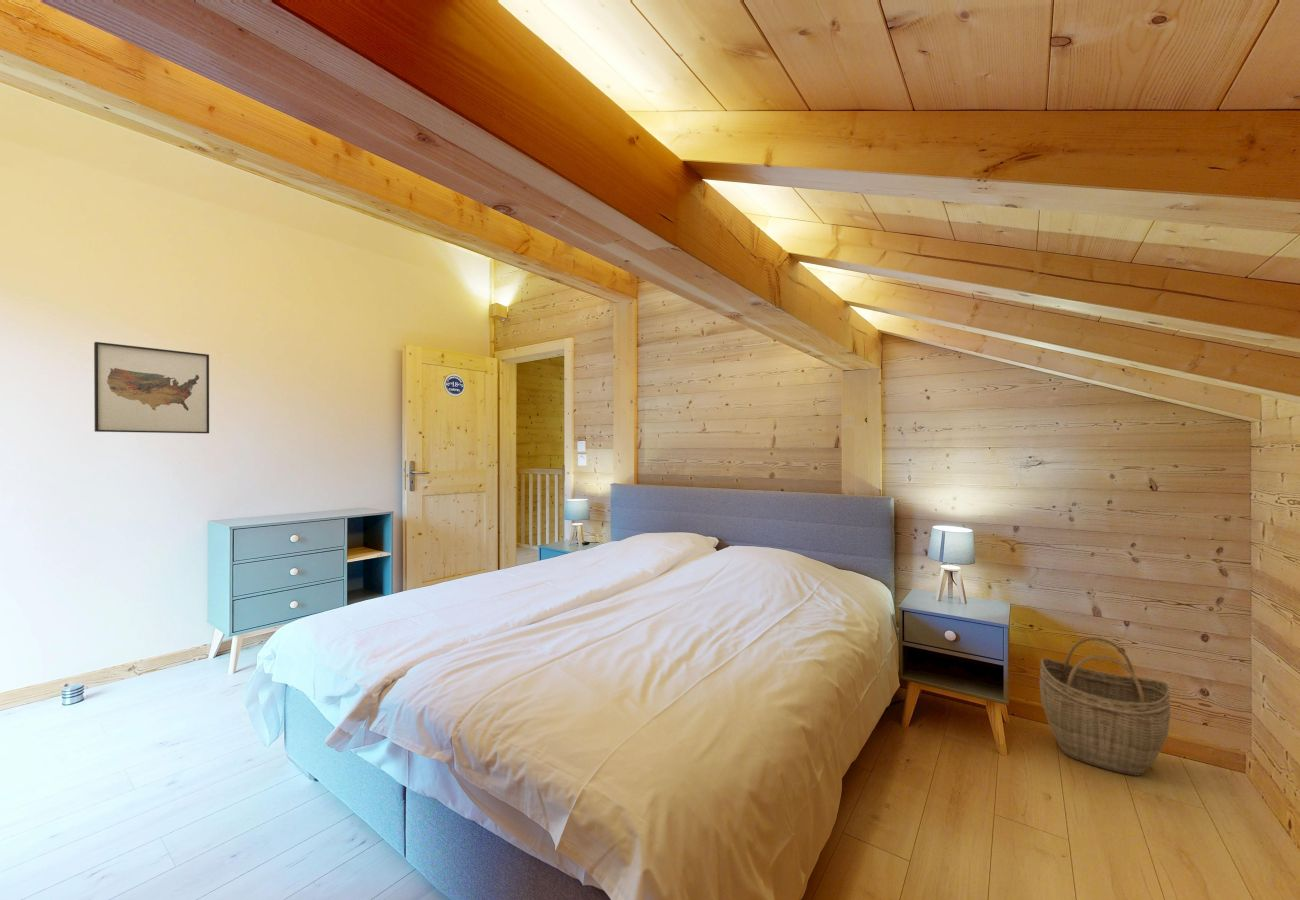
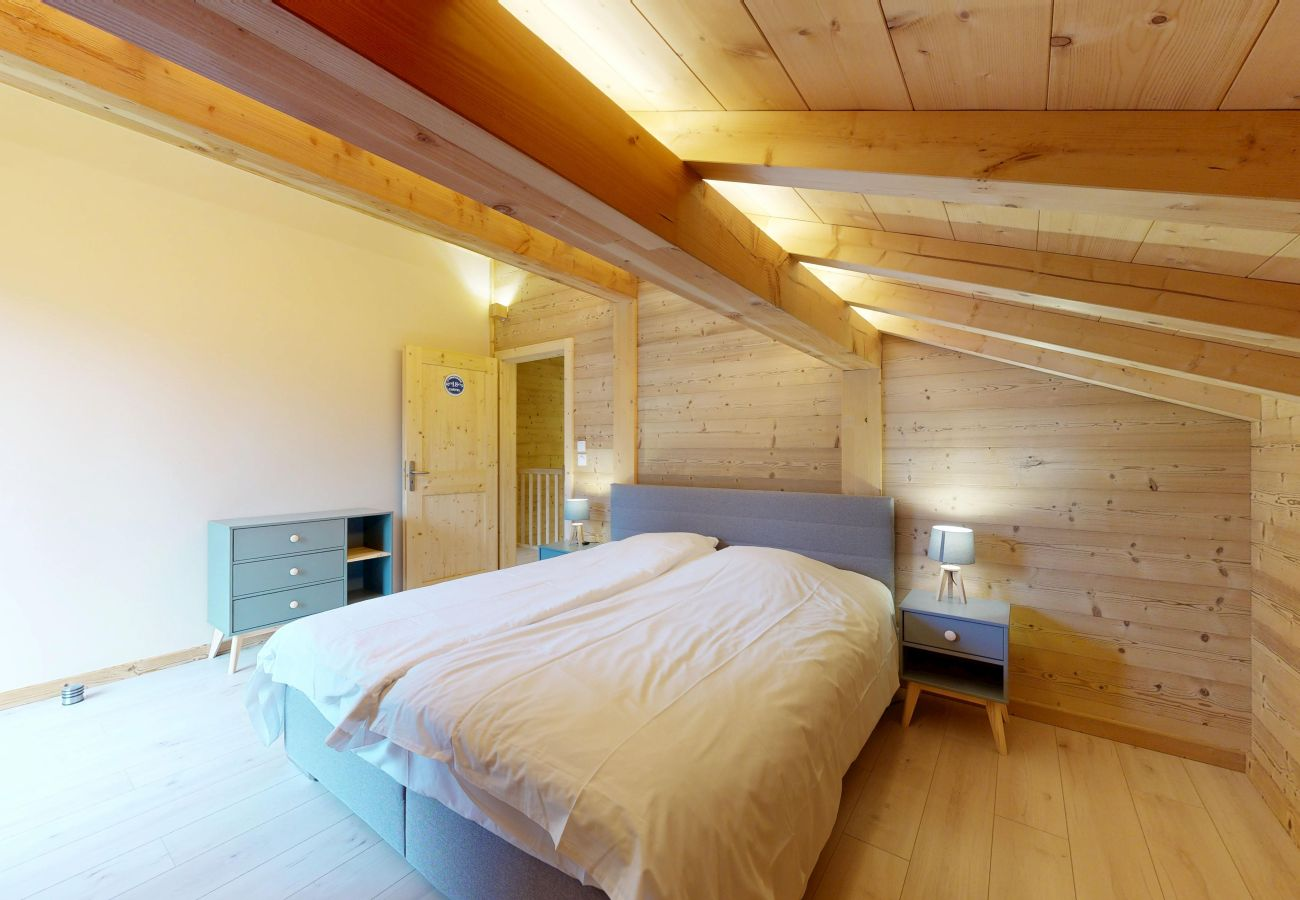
- woven basket (1100, 701)
- wall art (155, 390)
